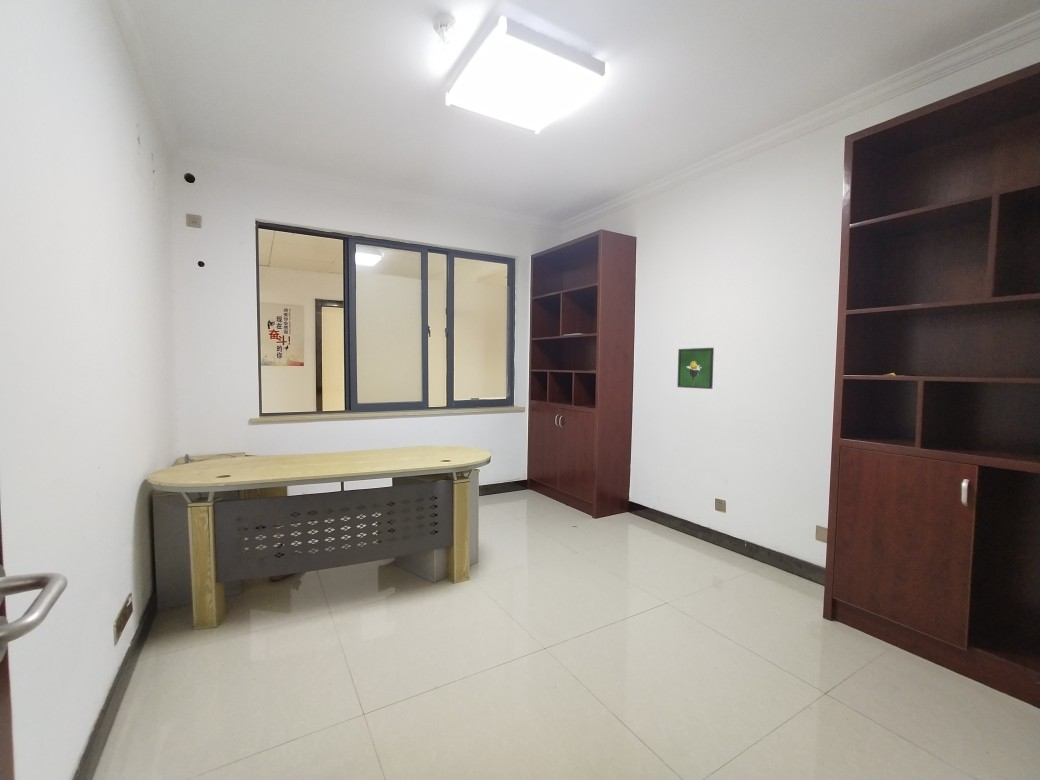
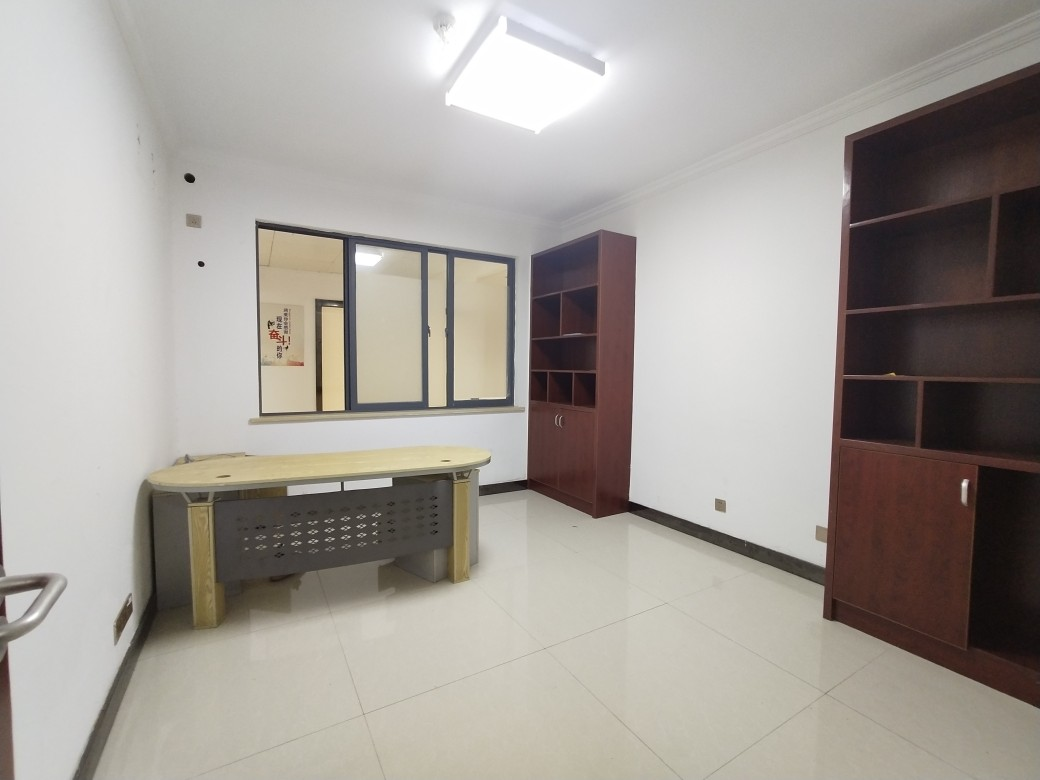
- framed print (694, 368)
